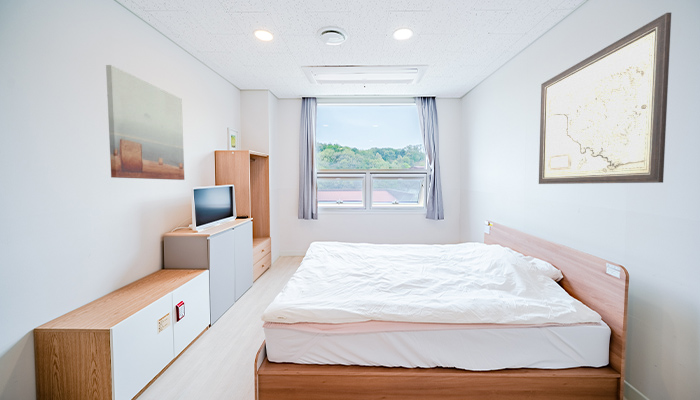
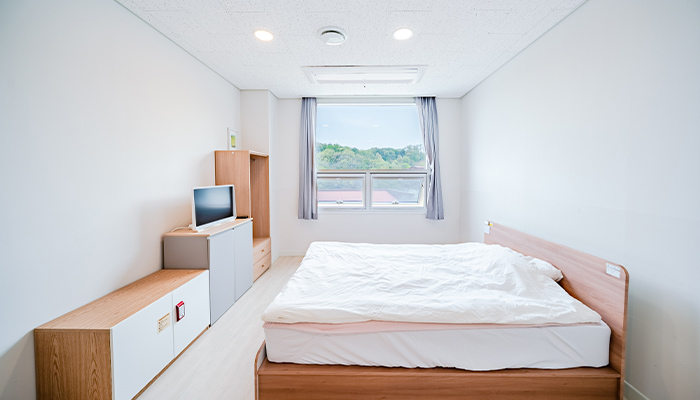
- wall art (151, 132)
- wall art (587, 121)
